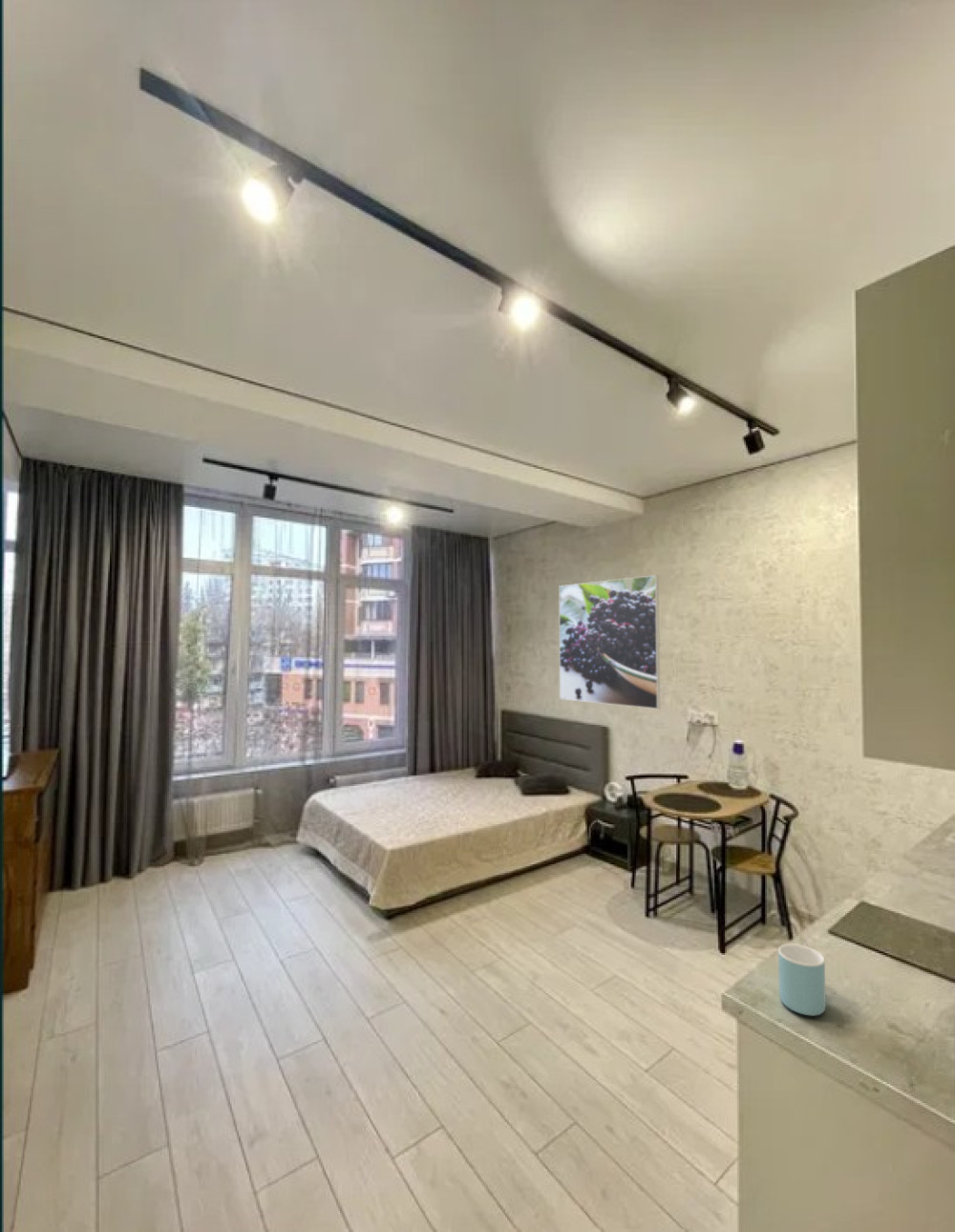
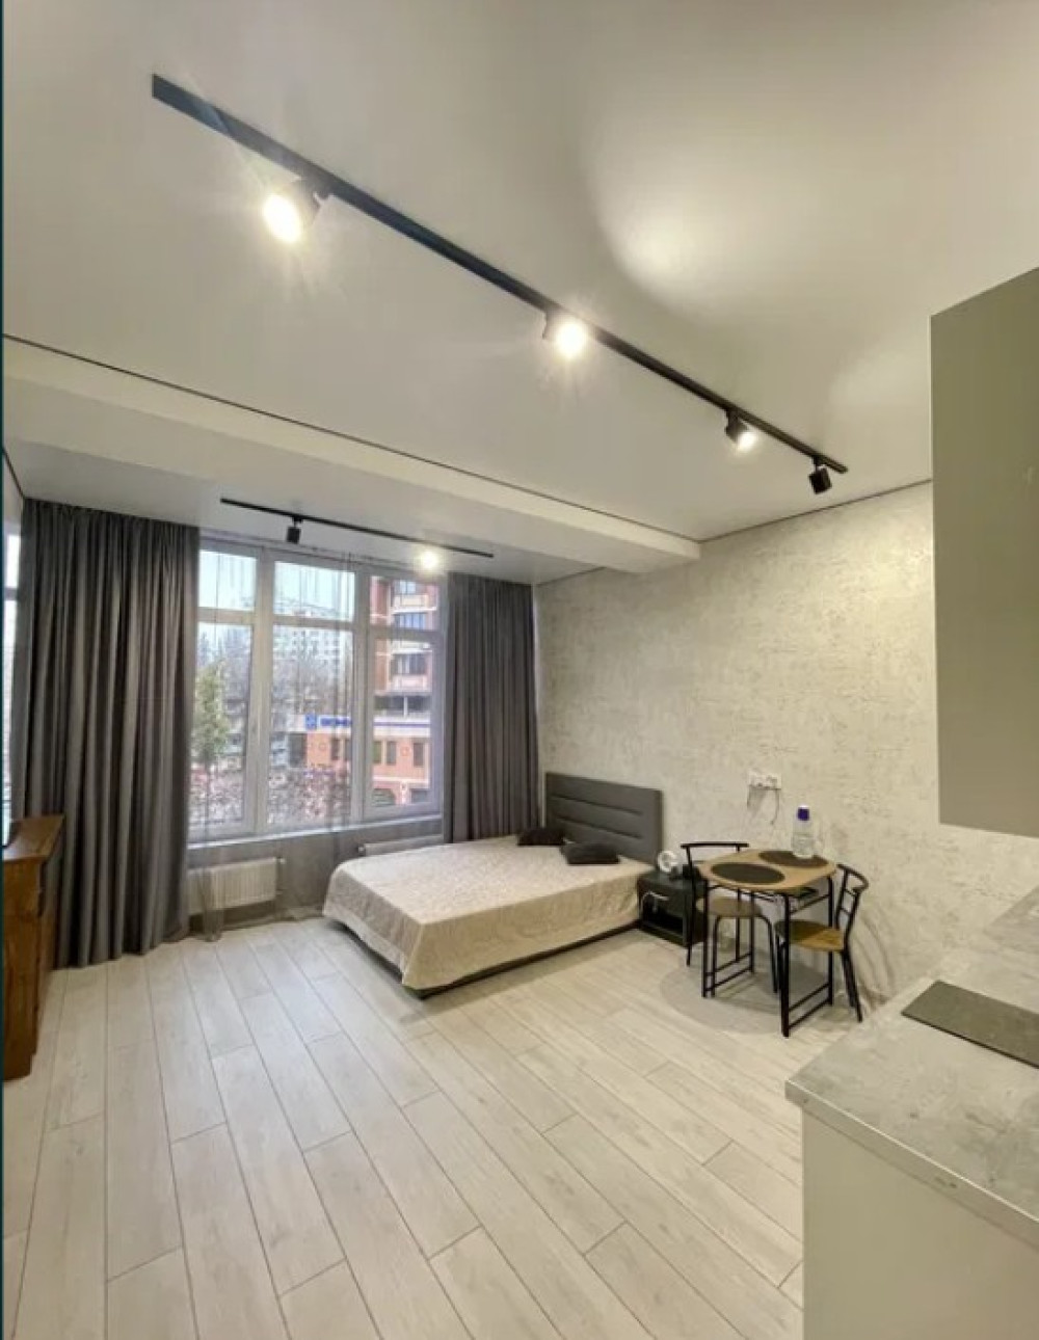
- mug (802, 975)
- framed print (605, 642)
